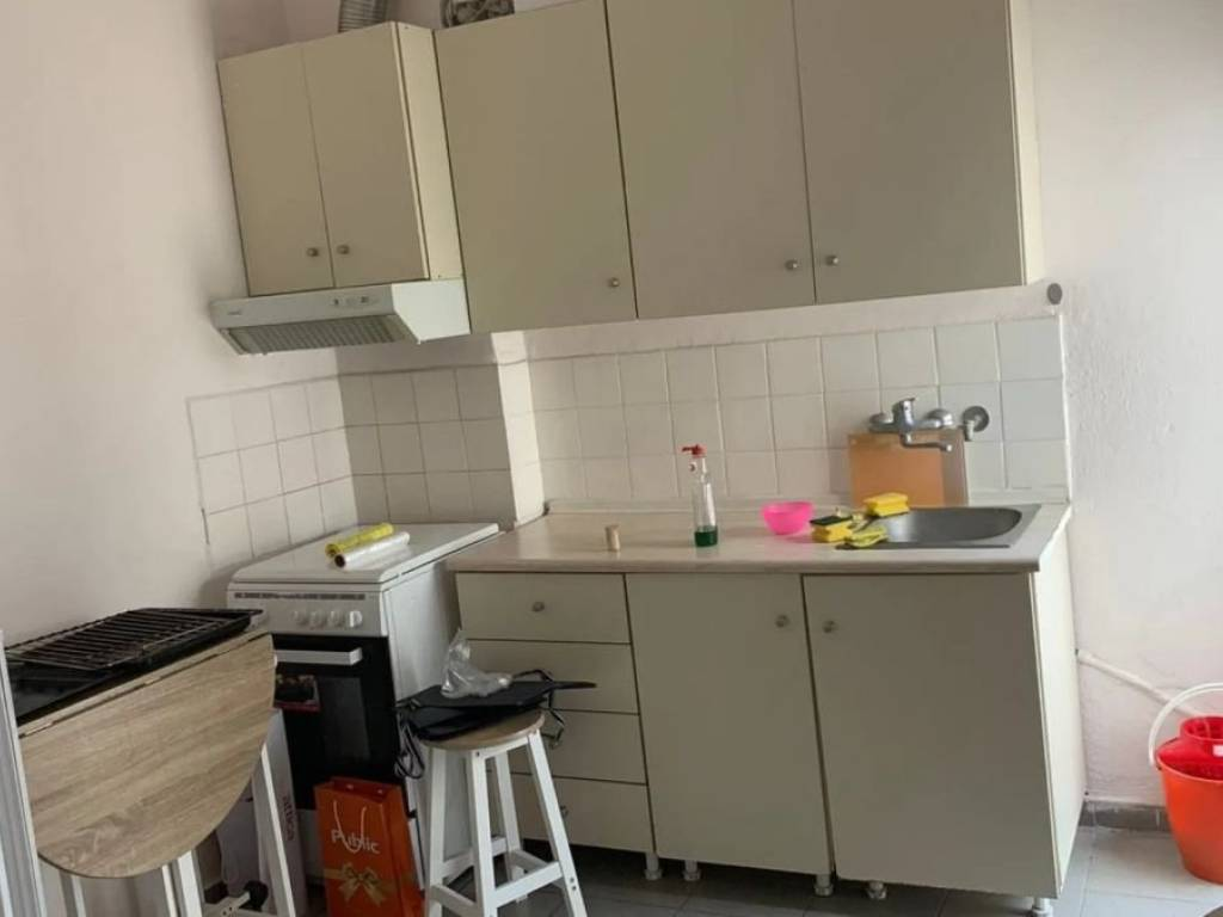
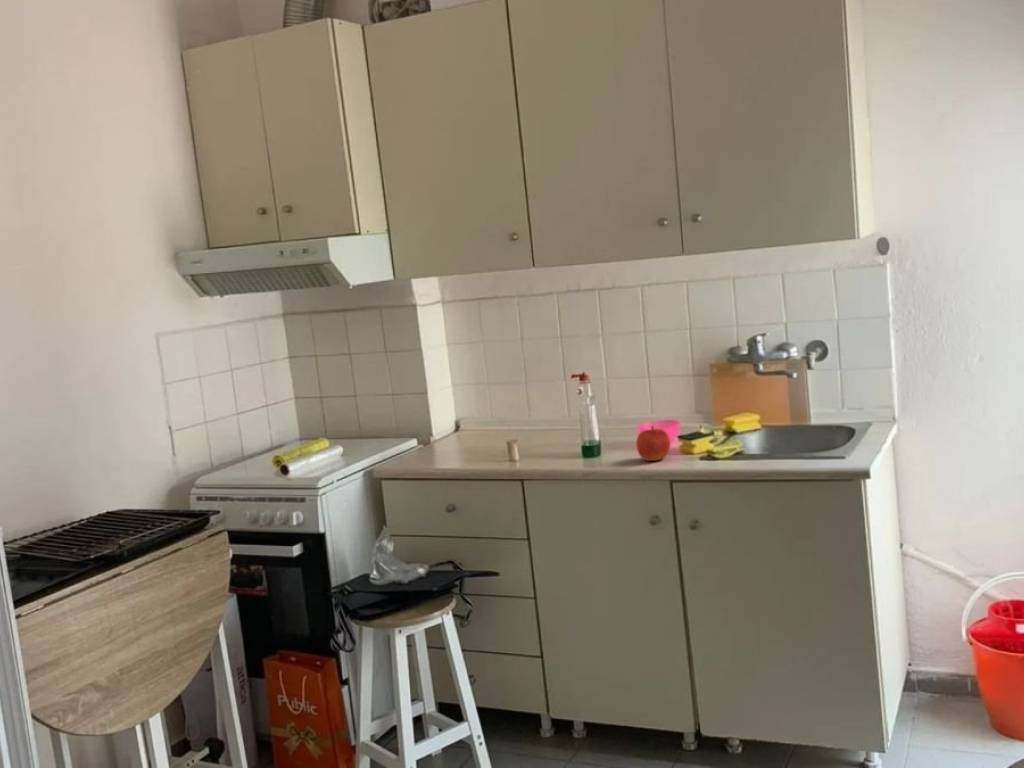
+ apple (652, 442)
